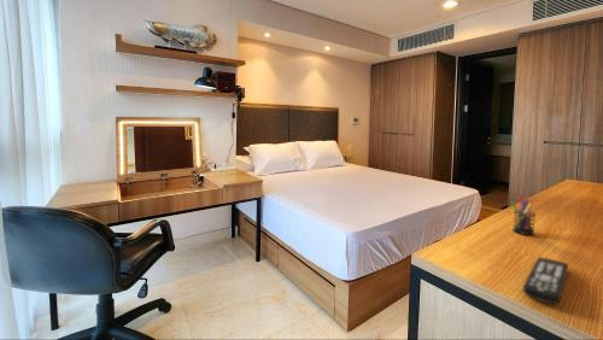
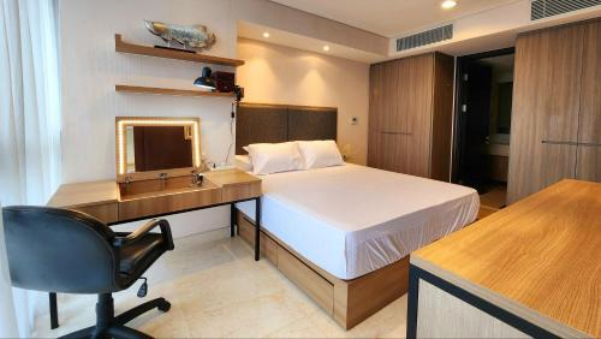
- pen holder (521, 213)
- remote control (546, 277)
